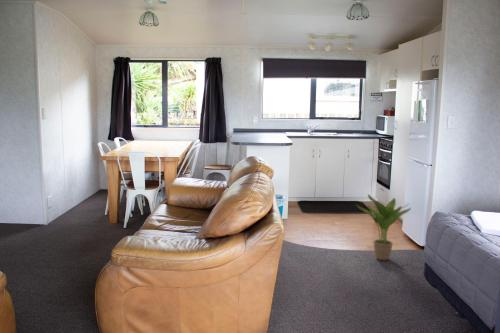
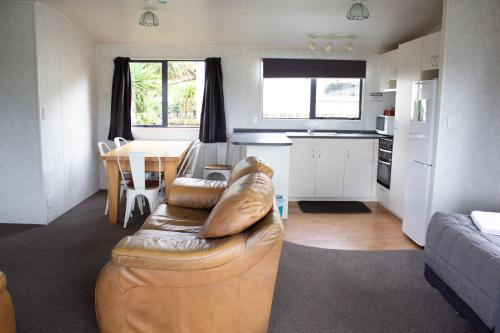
- potted plant (387, 227)
